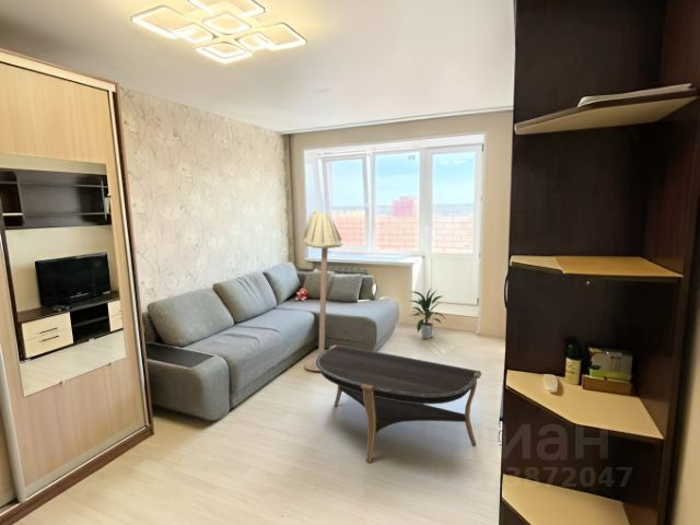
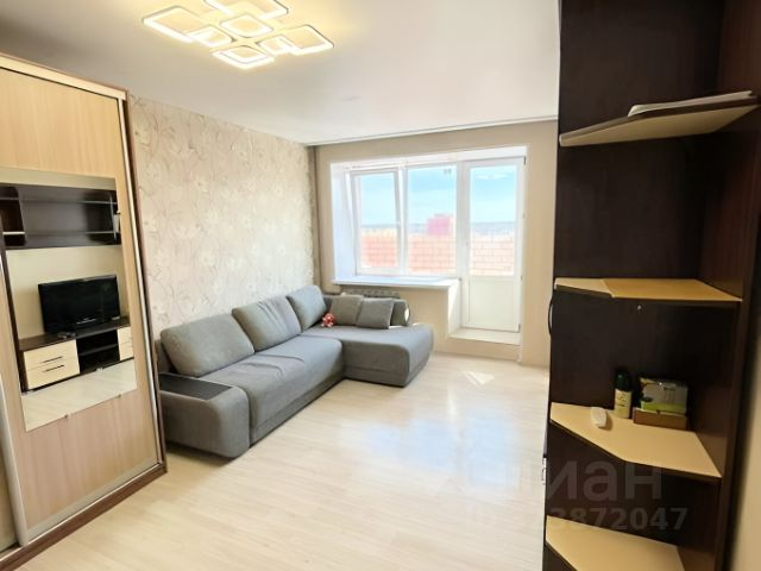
- indoor plant (425, 312)
- floor lamp (323, 288)
- coffee table (385, 405)
